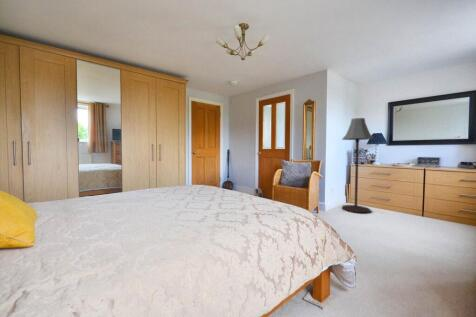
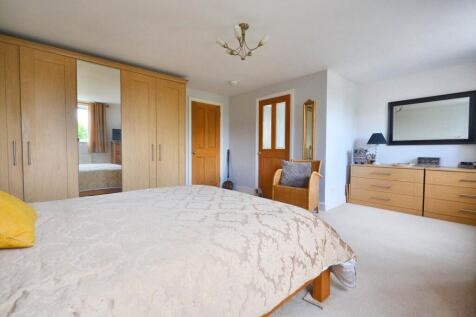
- floor lamp (356, 164)
